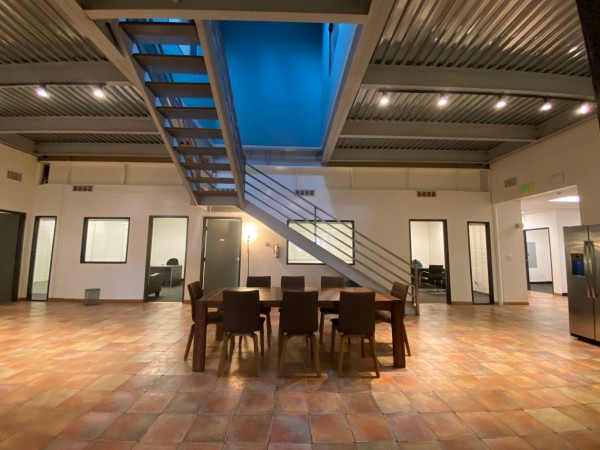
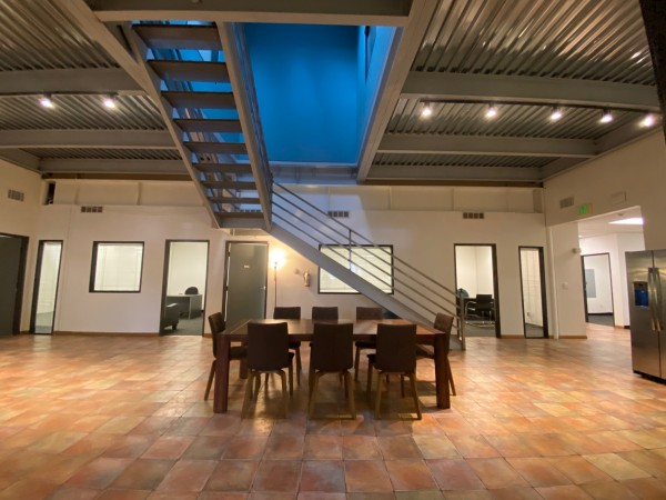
- waste bin (91, 296)
